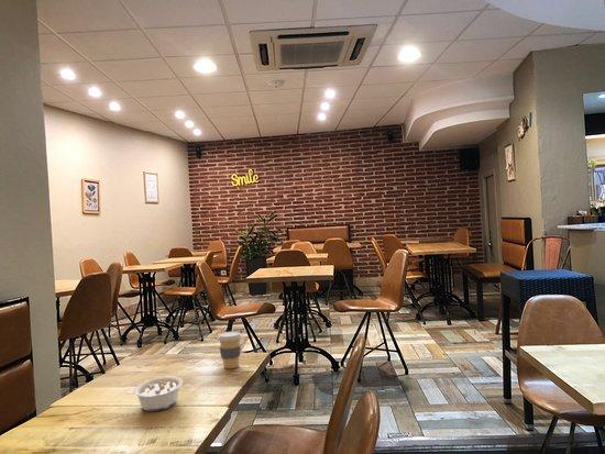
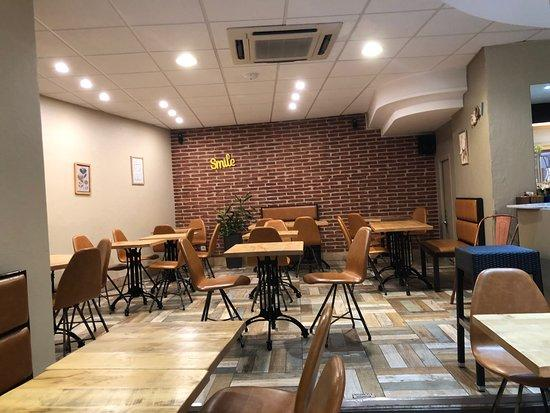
- coffee cup (230, 350)
- legume (157, 394)
